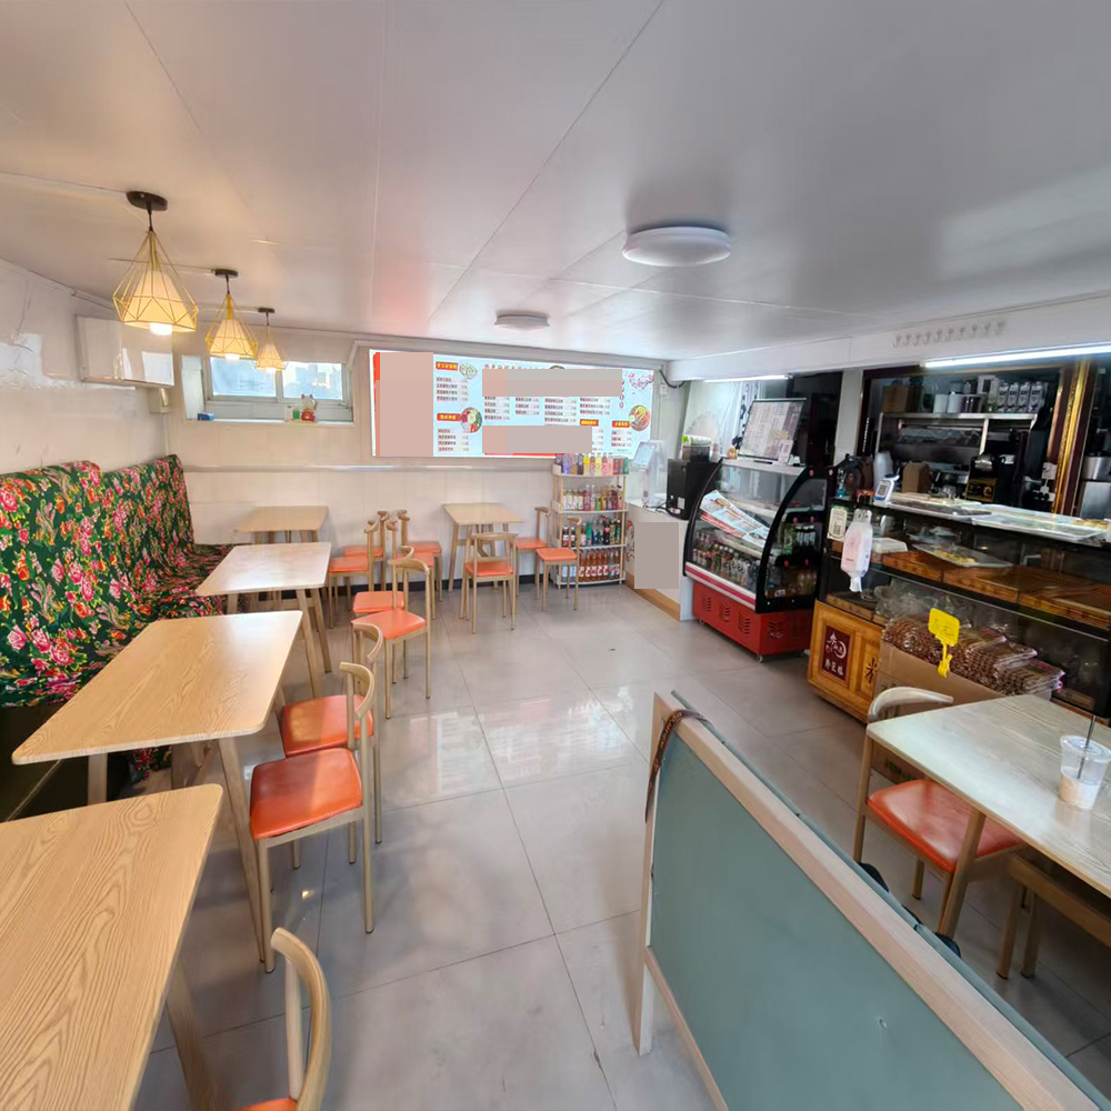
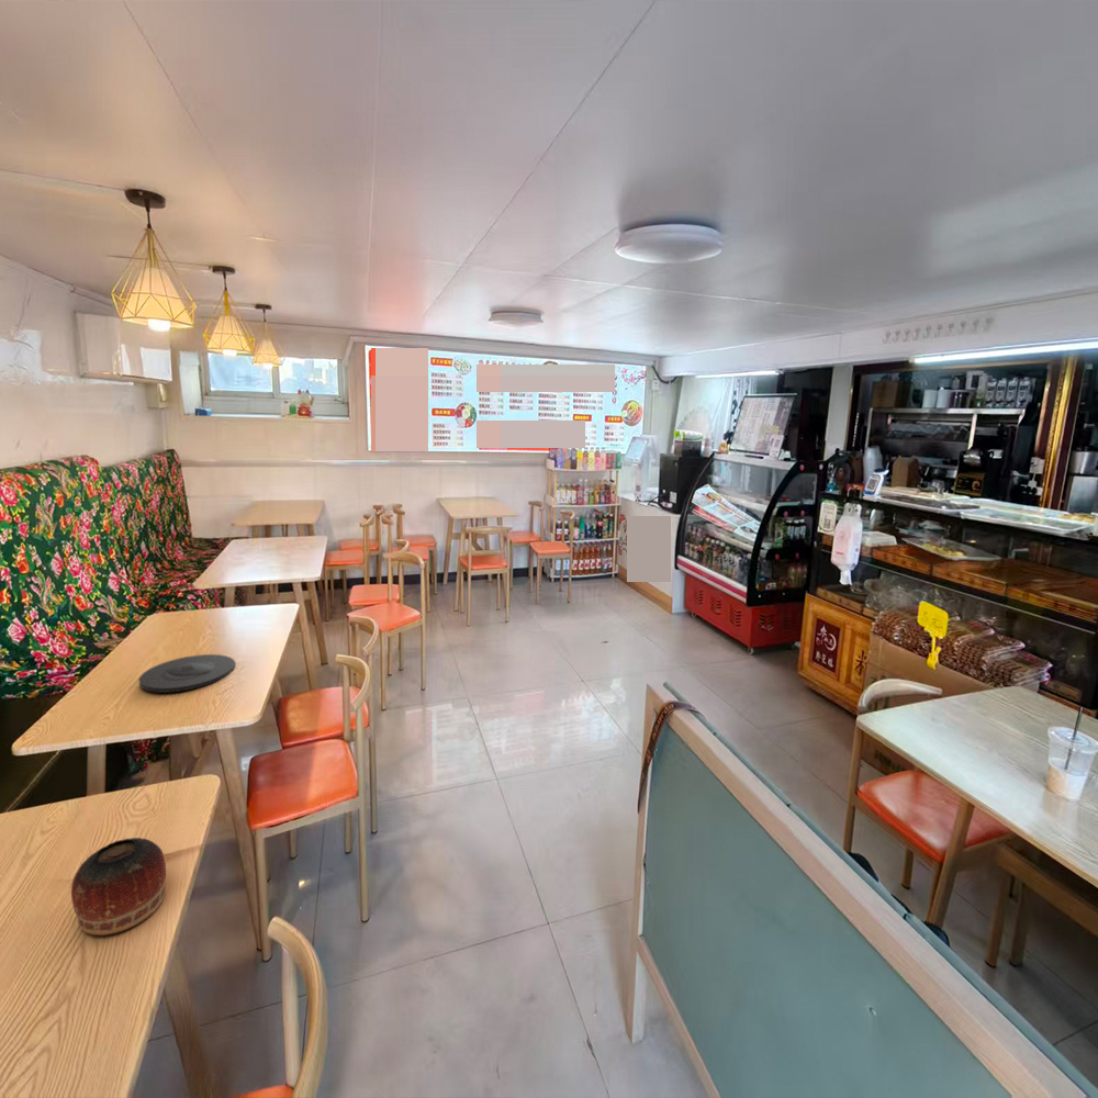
+ plate (189, 669)
+ bowl (120, 878)
